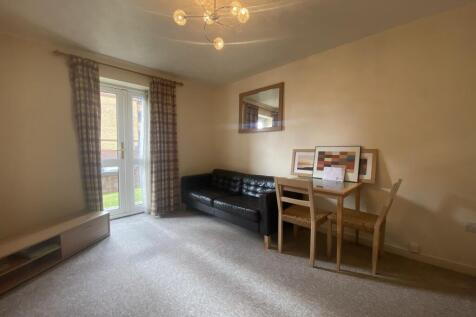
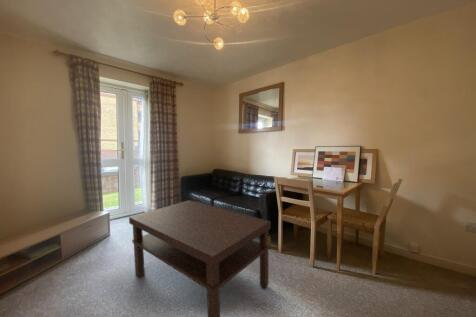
+ coffee table (197, 249)
